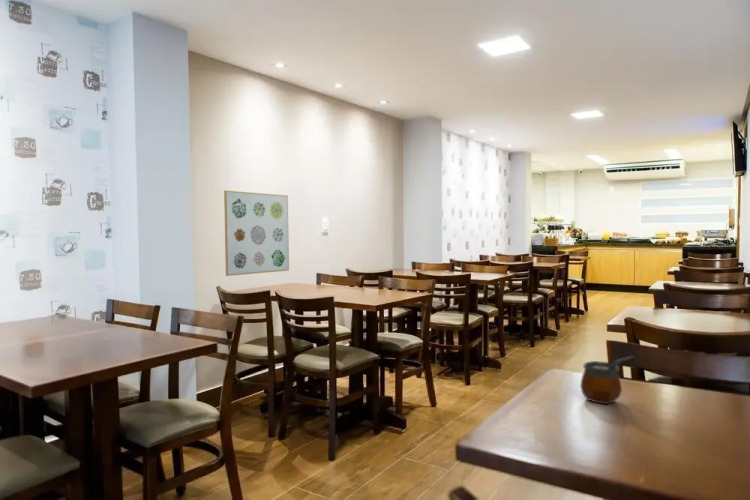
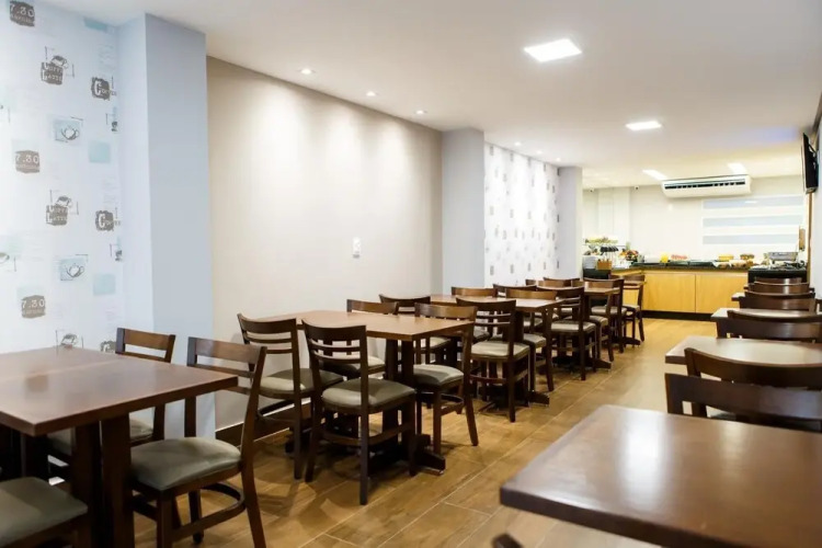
- gourd (607, 376)
- wall art (258, 233)
